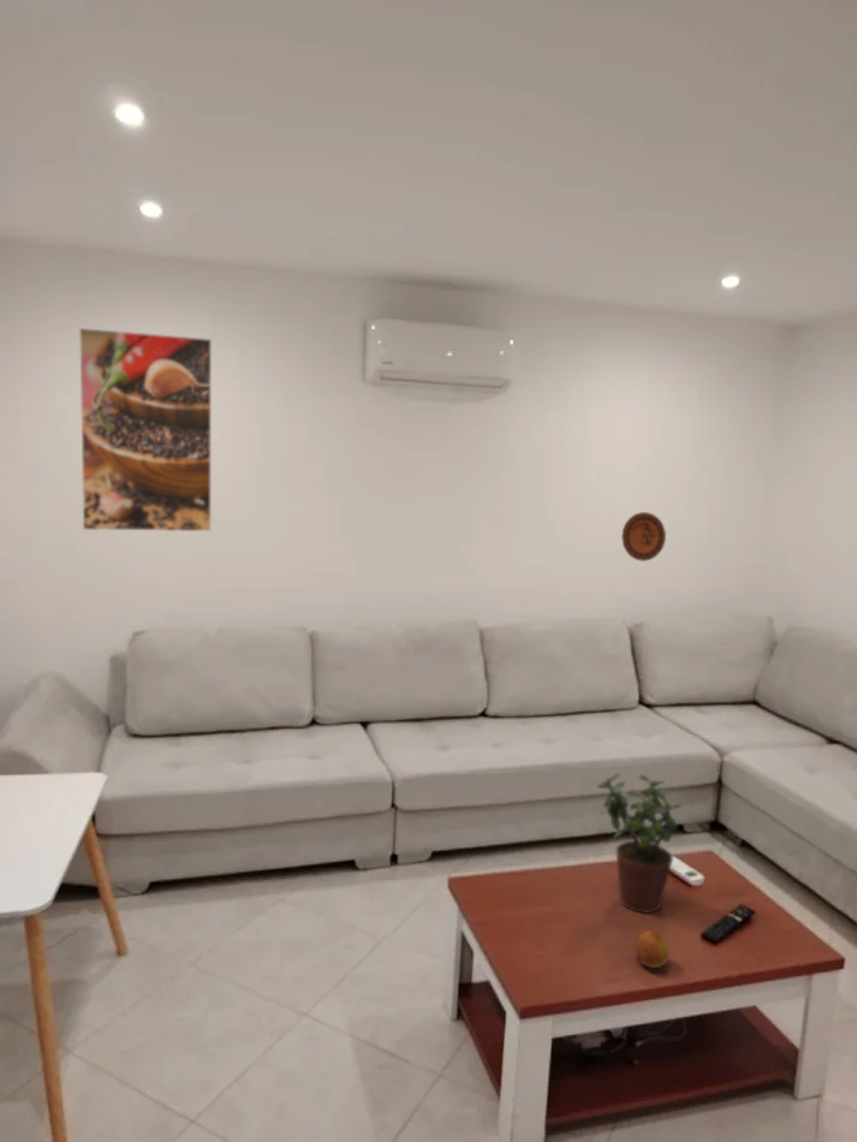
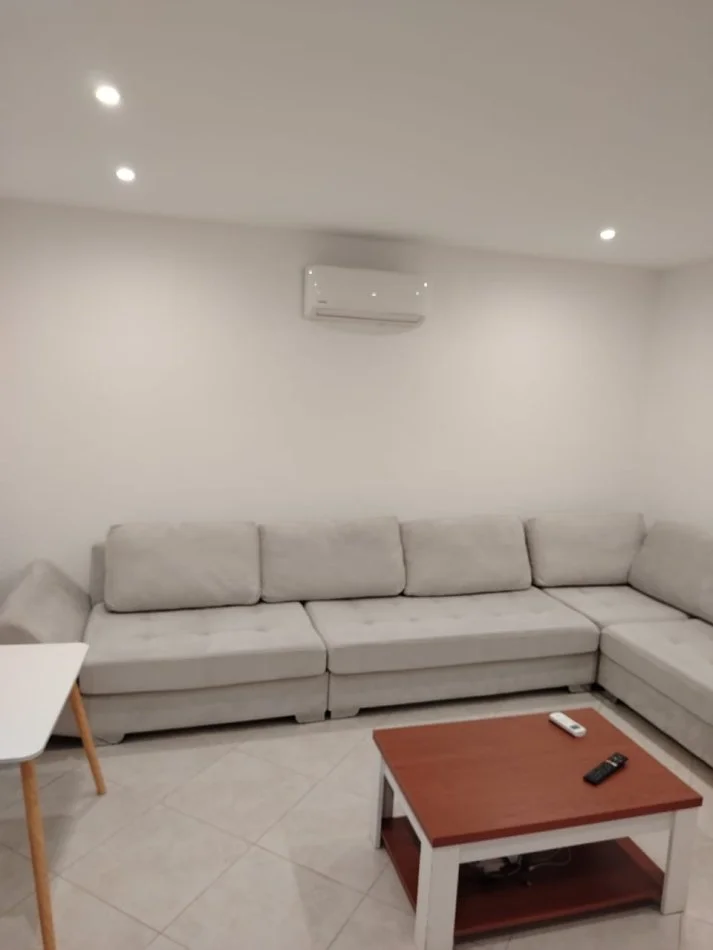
- fruit (651, 947)
- potted plant (643, 838)
- decorative plate (643, 536)
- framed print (148, 433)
